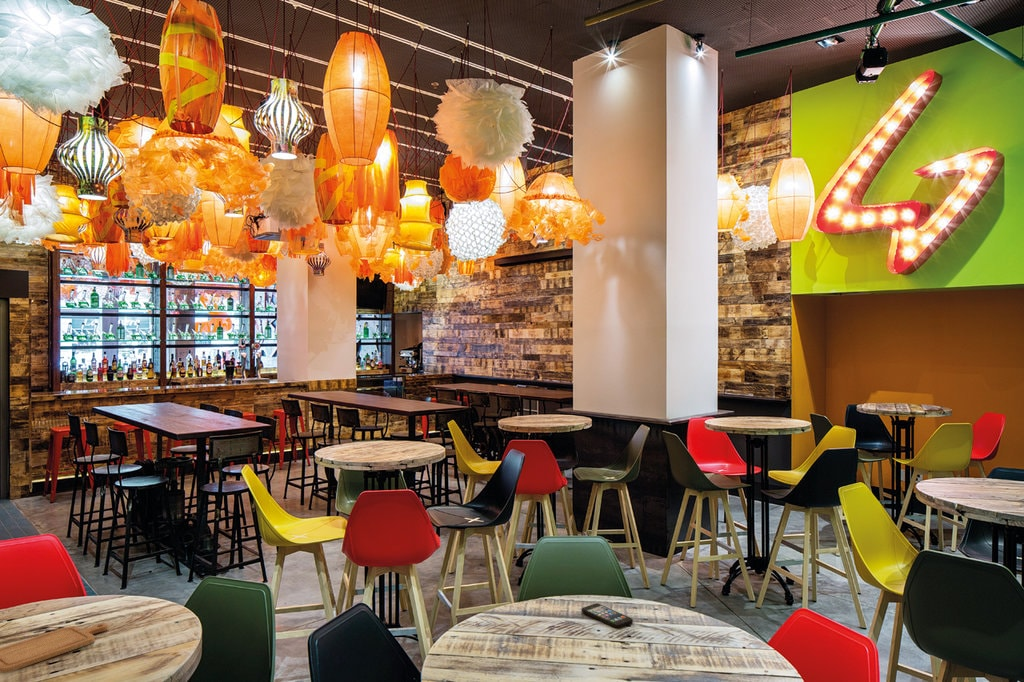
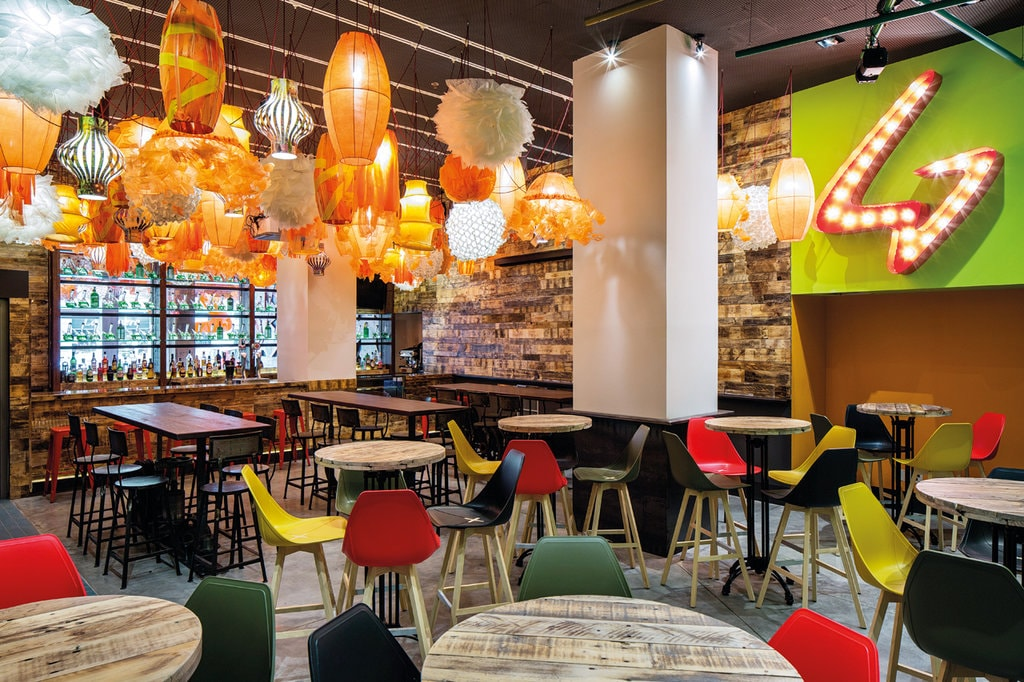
- smartphone (606, 615)
- chopping board (52, 643)
